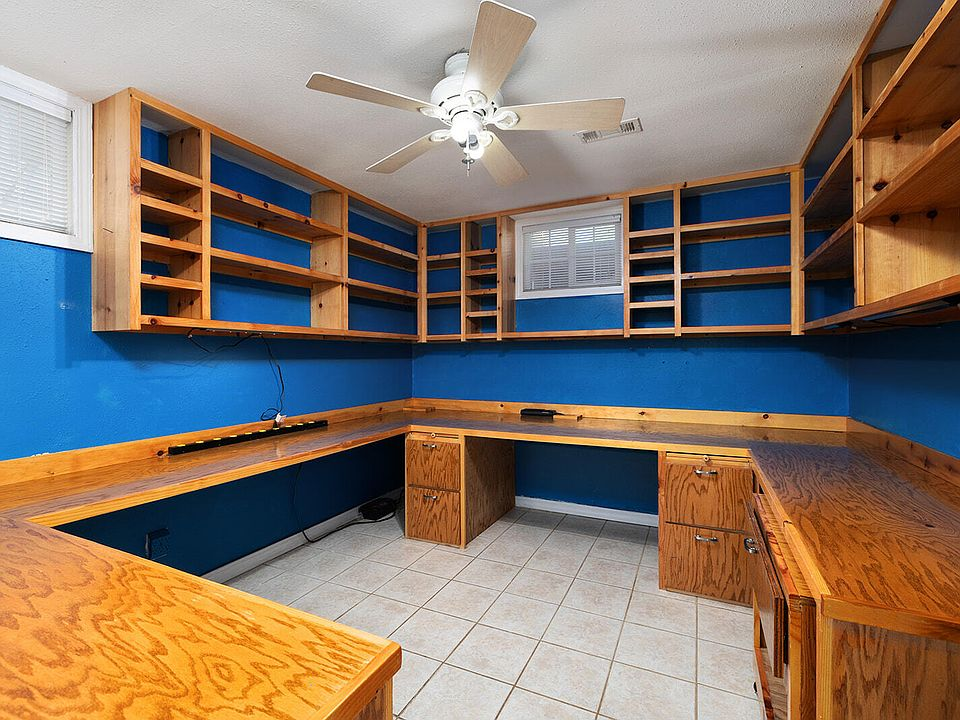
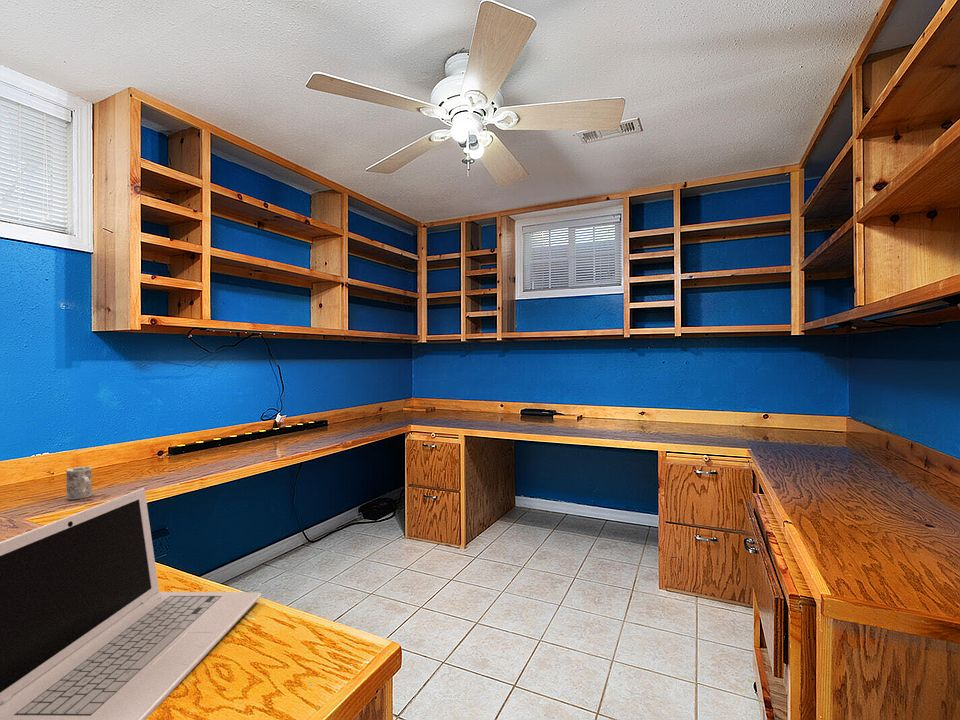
+ mug (80, 483)
+ laptop (139, 583)
